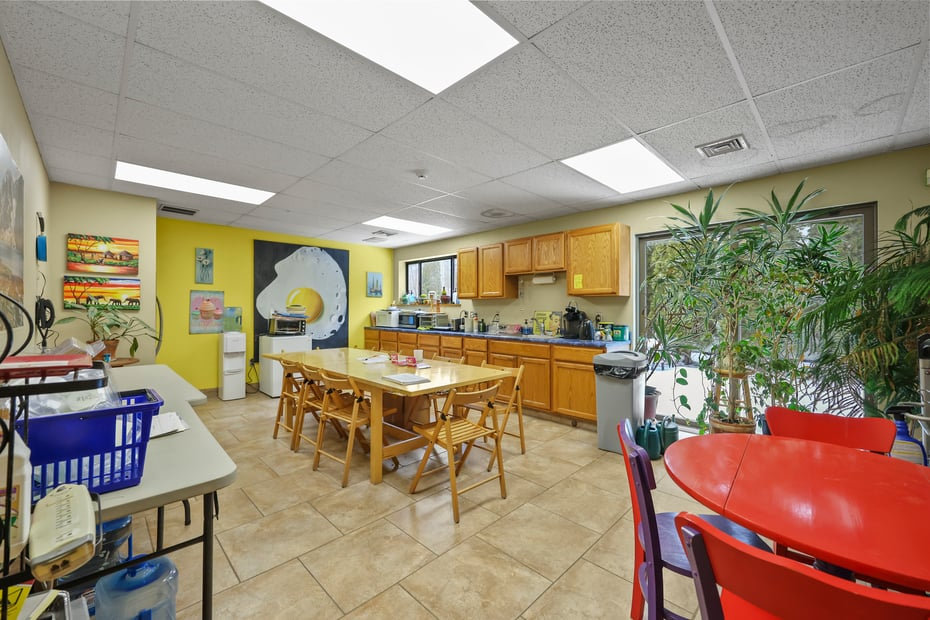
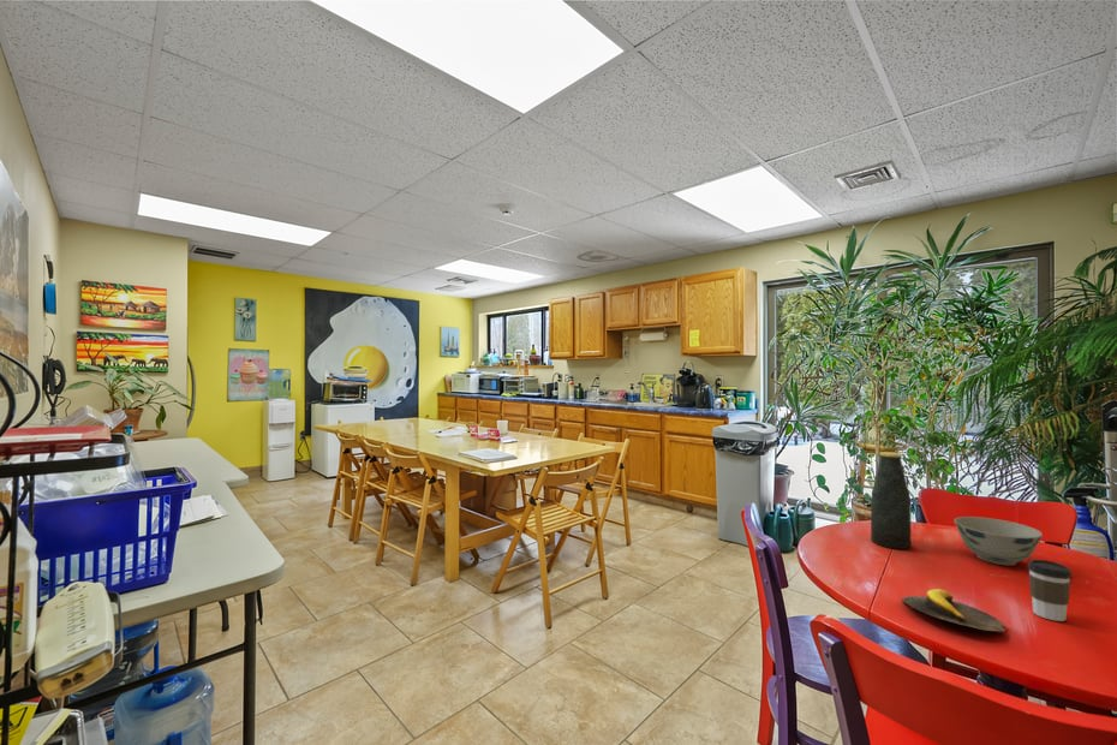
+ bowl (996, 542)
+ bottle (890, 497)
+ coffee cup (1049, 590)
+ banana (950, 604)
